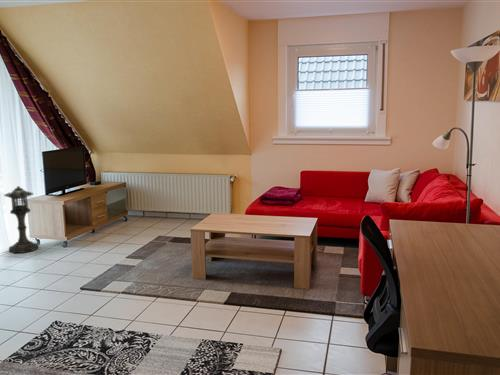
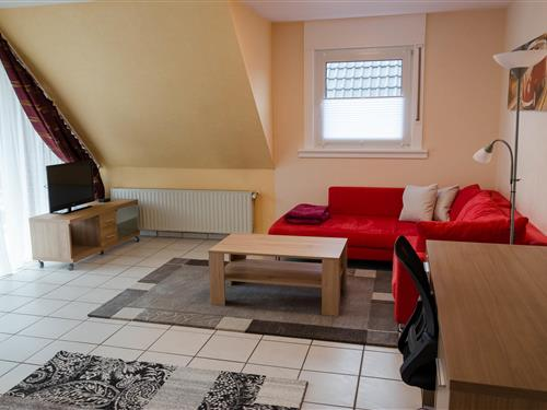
- lantern (21, 217)
